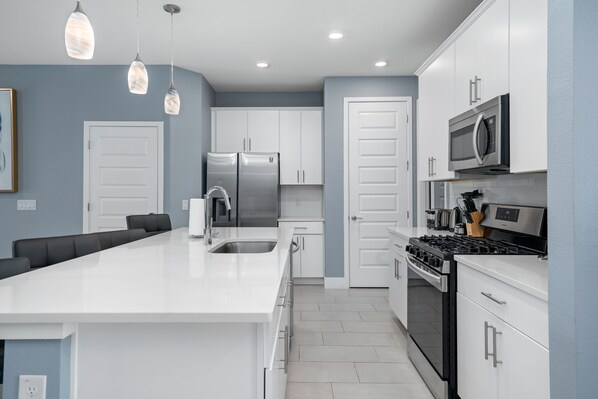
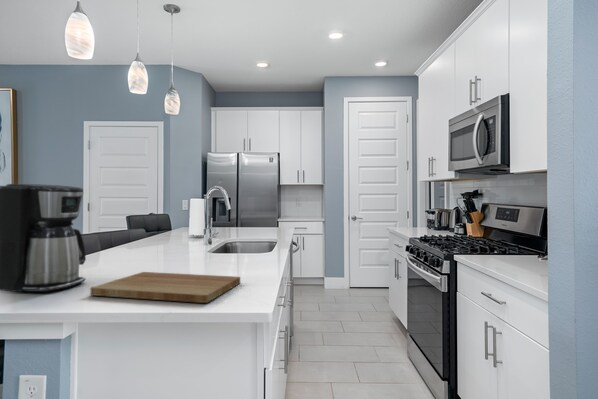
+ coffee maker (40, 234)
+ cutting board (170, 285)
